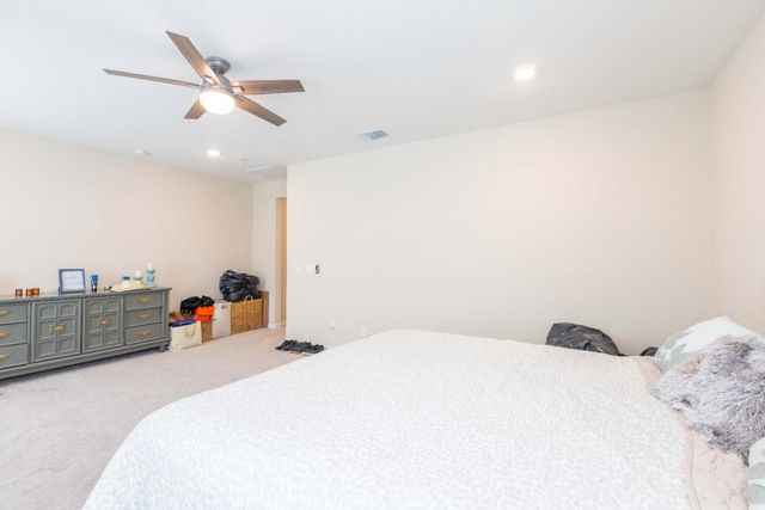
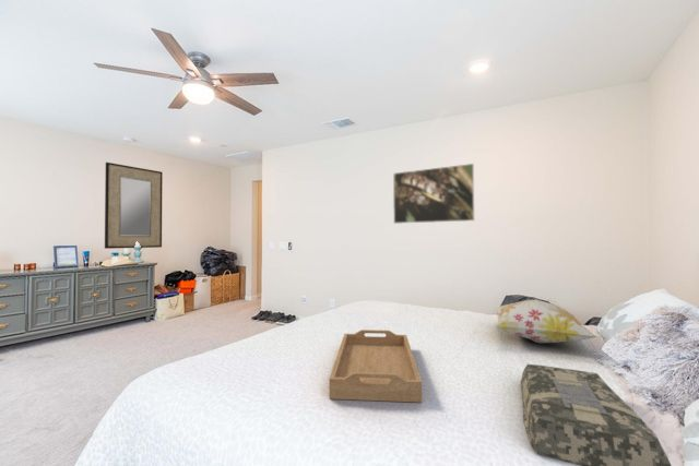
+ cushion (573, 405)
+ decorative pillow (536, 320)
+ home mirror (135, 207)
+ serving tray (375, 358)
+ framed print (430, 195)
